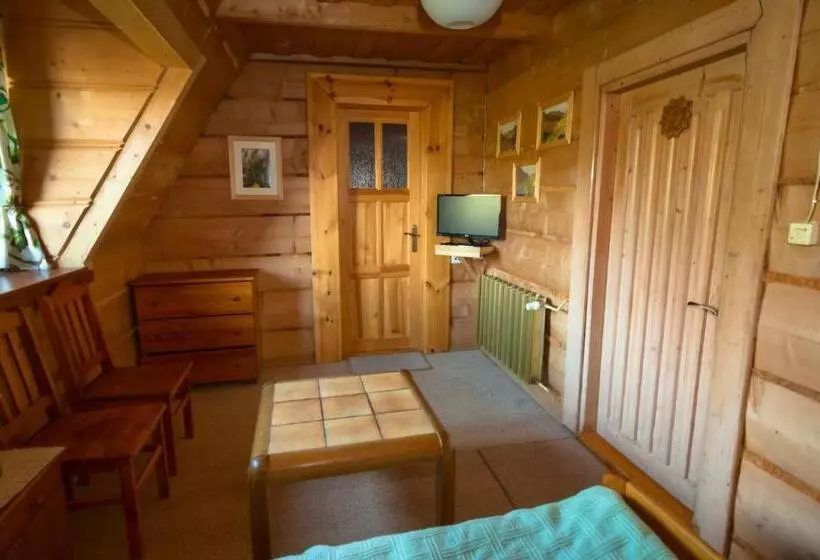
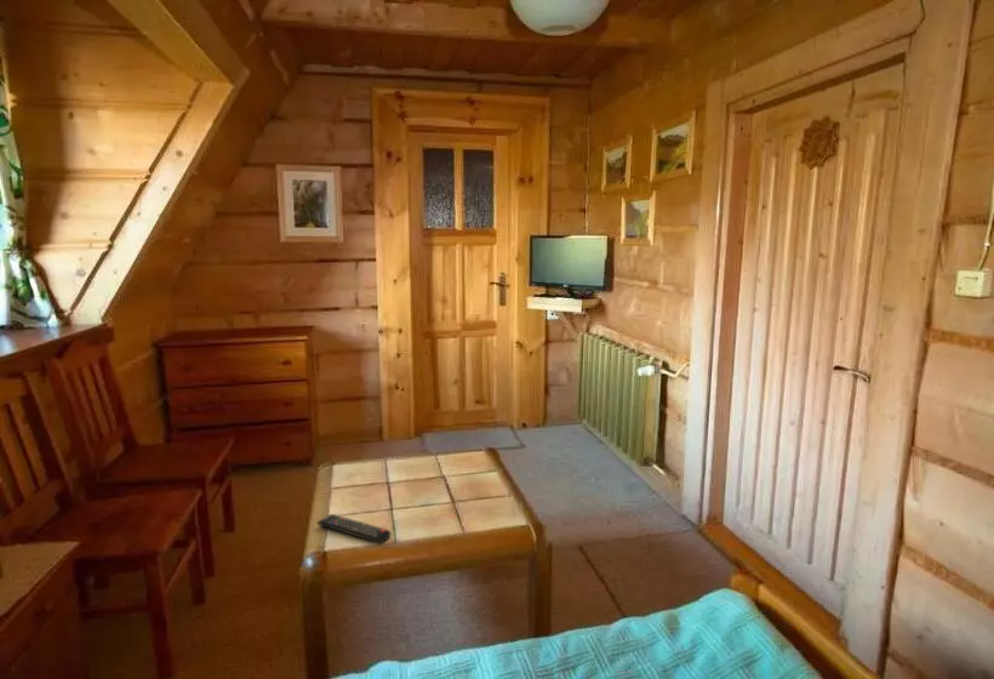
+ remote control (353, 529)
